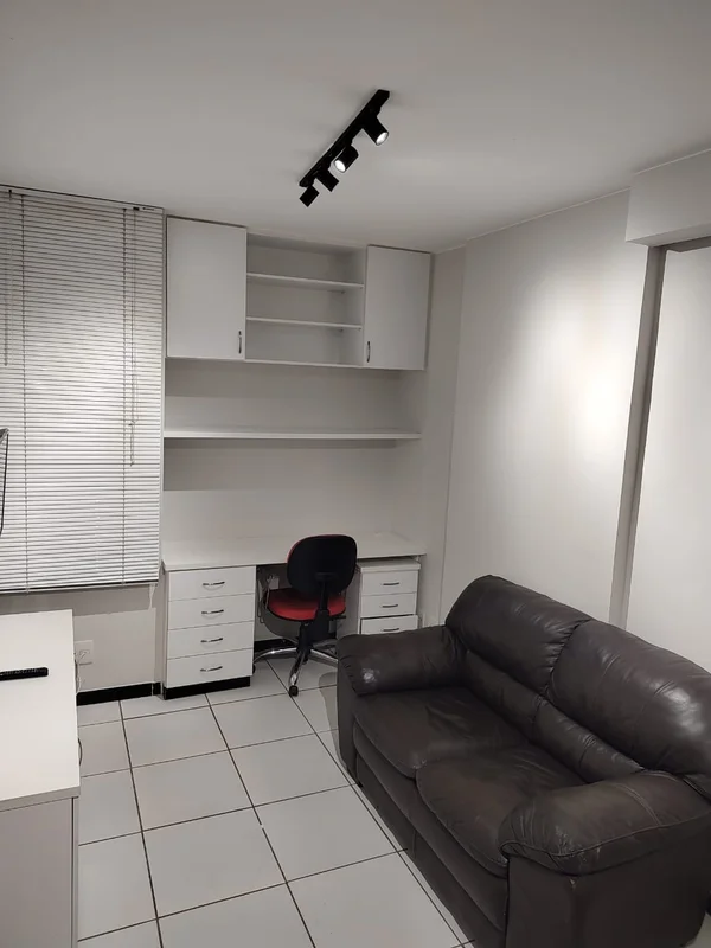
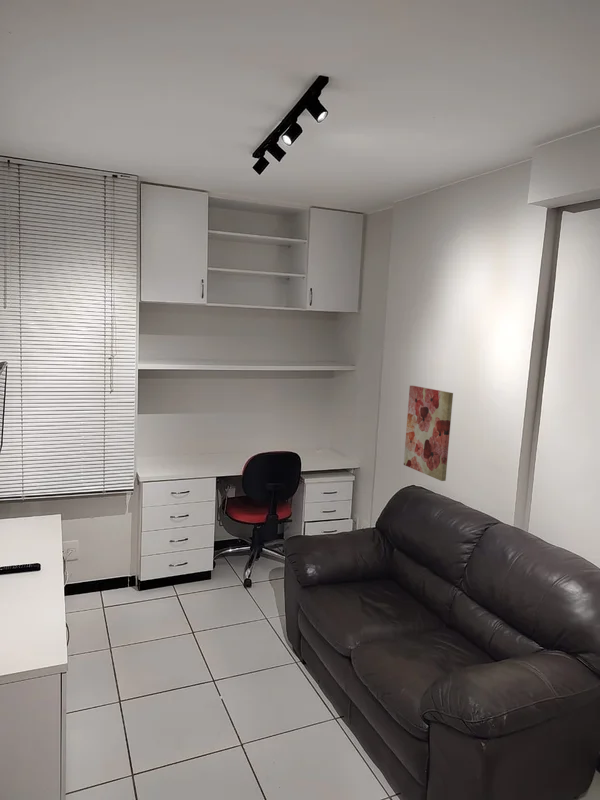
+ wall art (426, 431)
